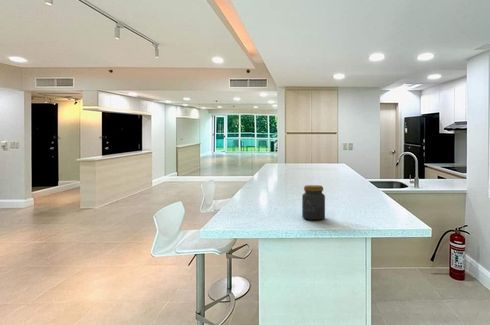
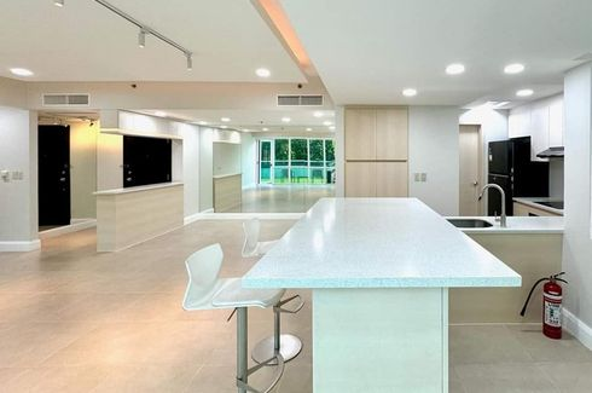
- jar (313, 201)
